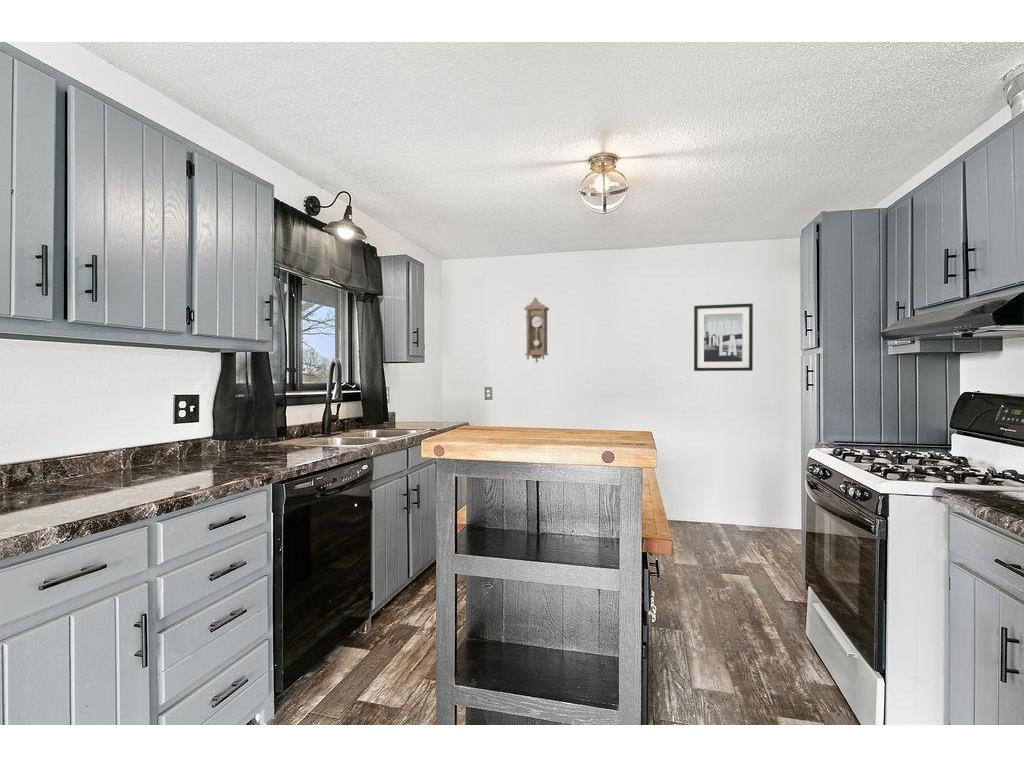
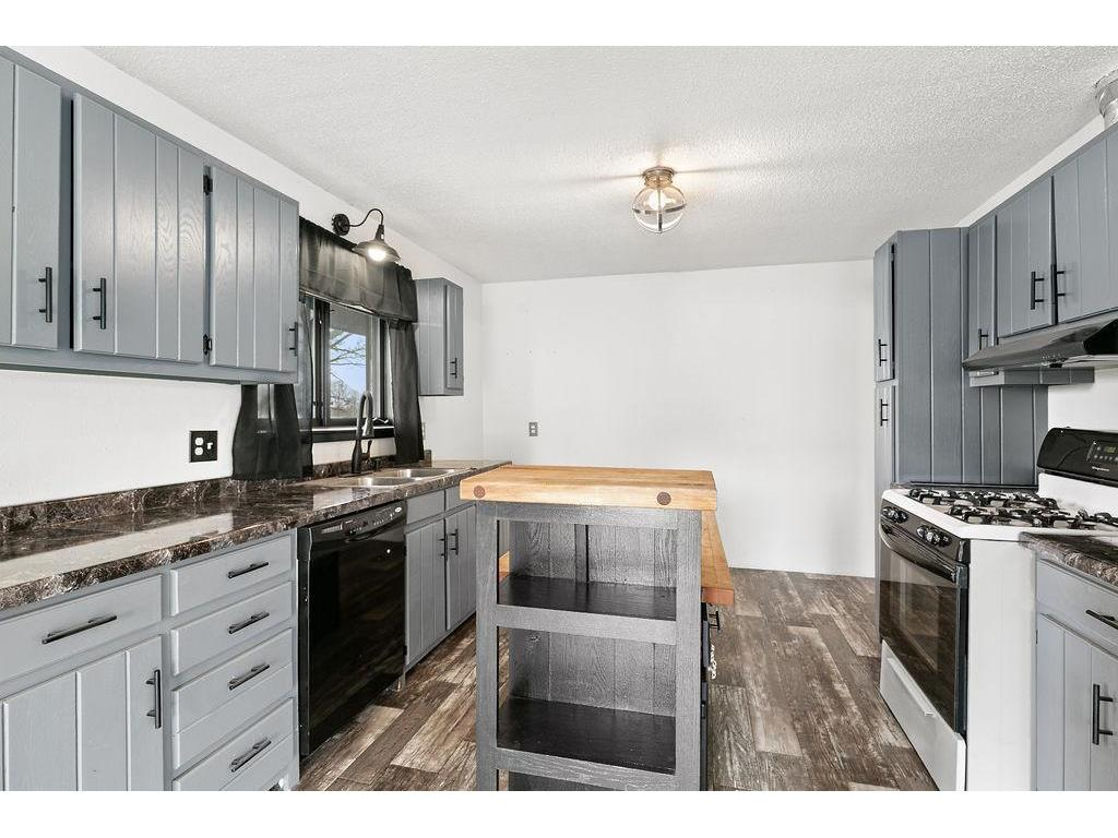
- pendulum clock (536, 330)
- wall art (722, 337)
